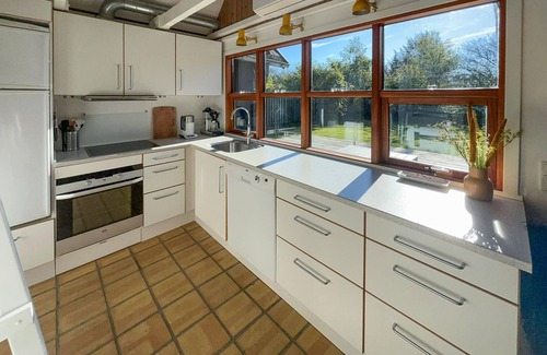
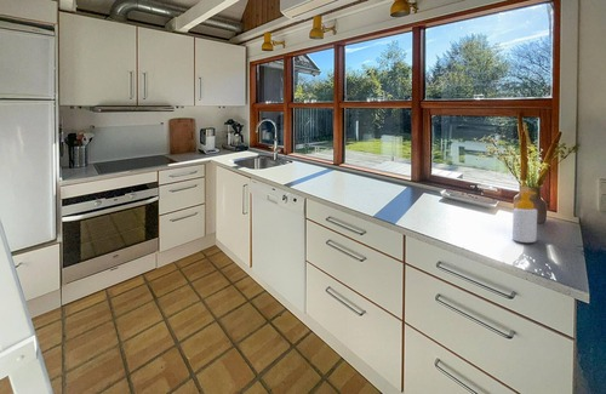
+ soap bottle (525, 216)
